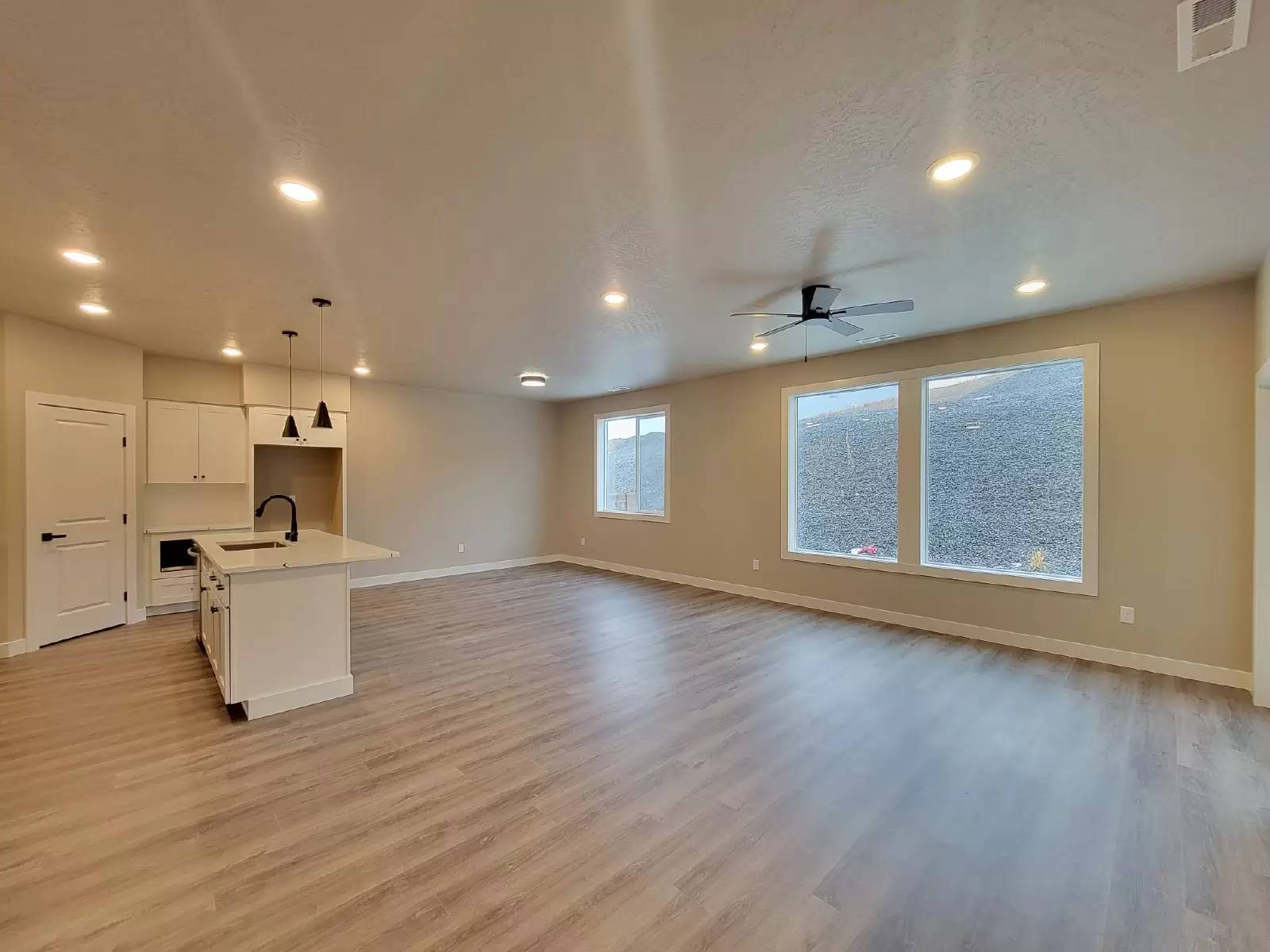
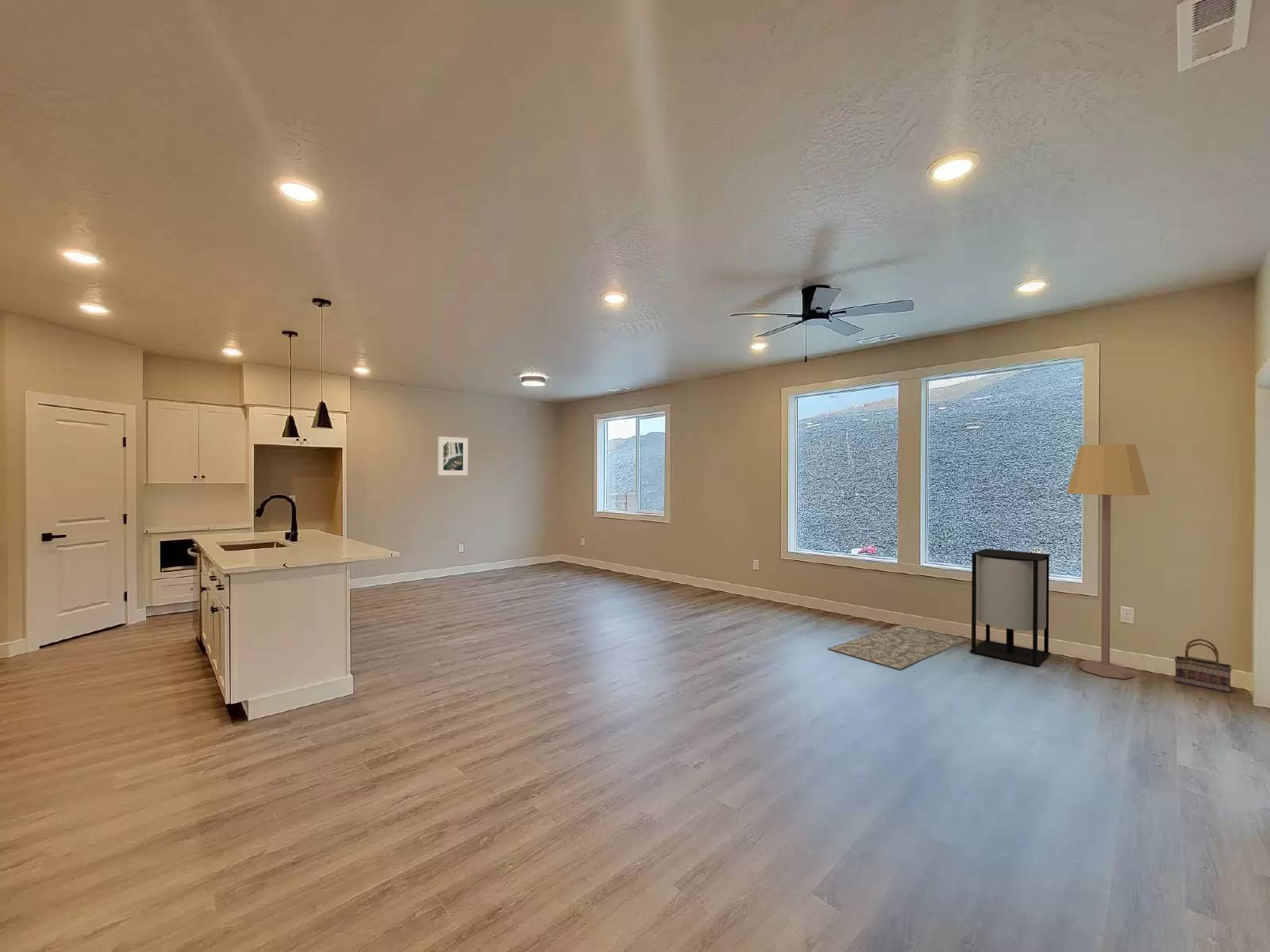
+ lamp (1106, 559)
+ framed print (452, 456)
+ rug (900, 643)
+ basket (1202, 662)
+ trash can (1010, 603)
